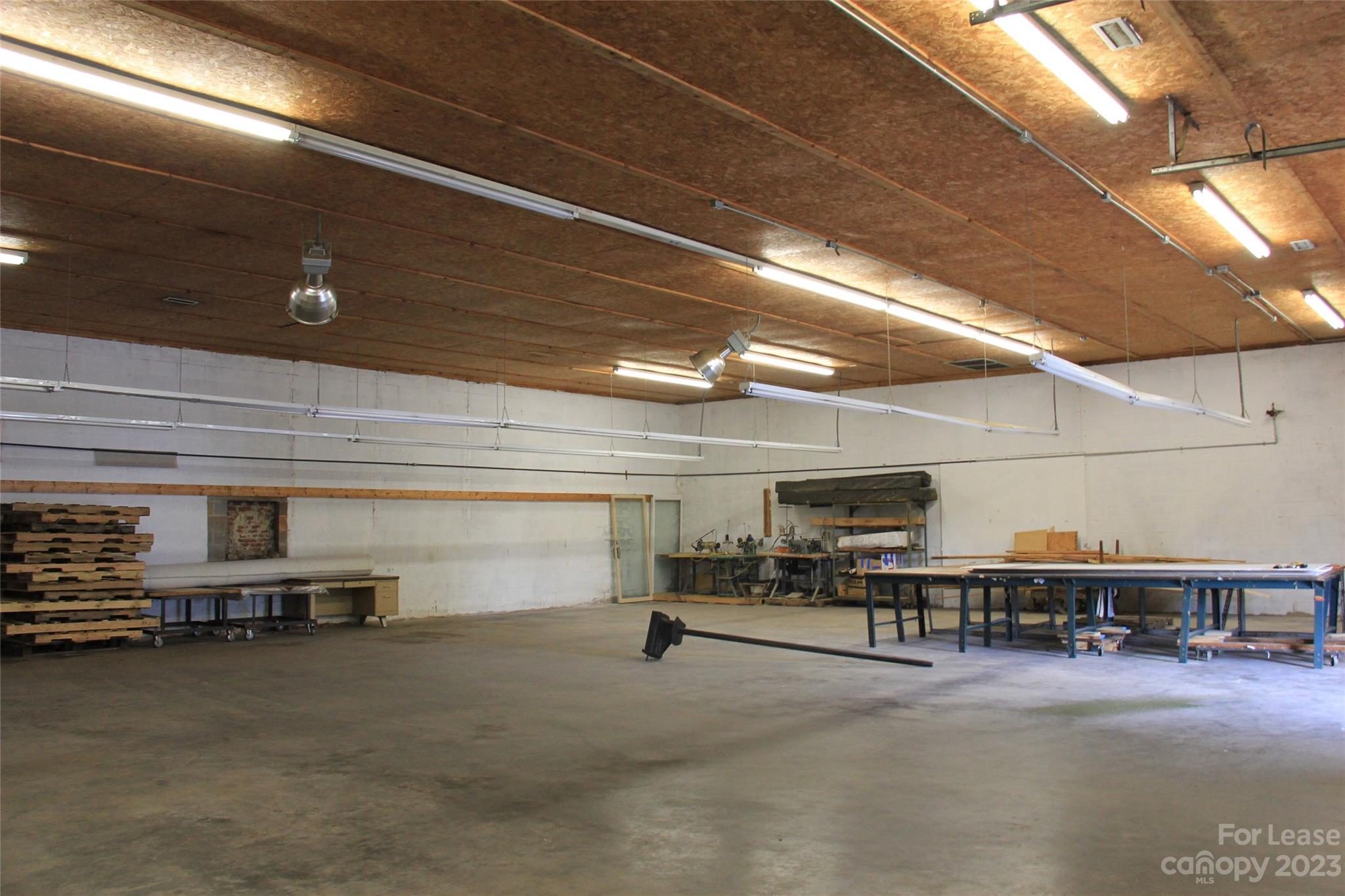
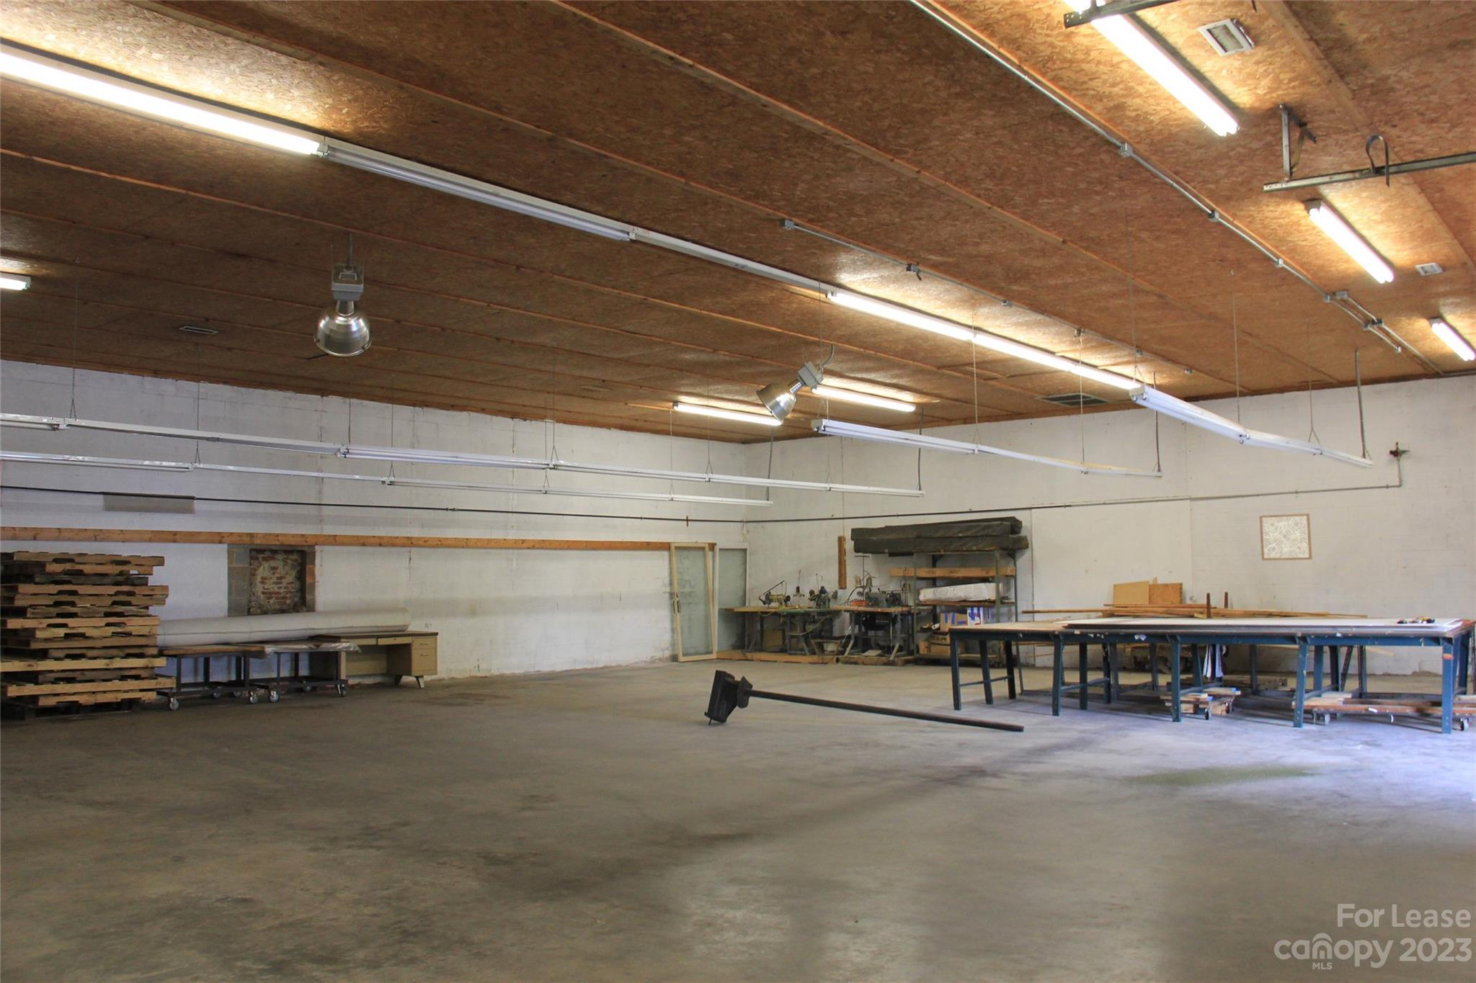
+ wall art (1283, 538)
